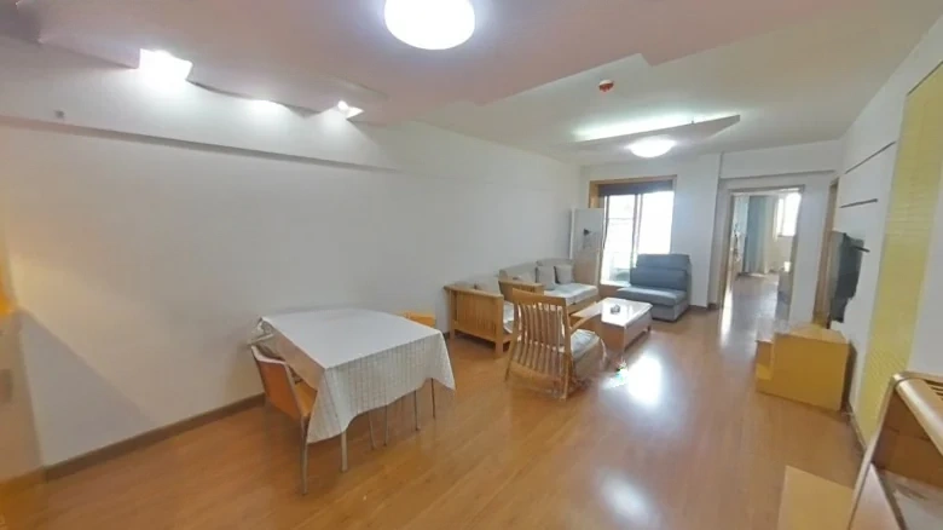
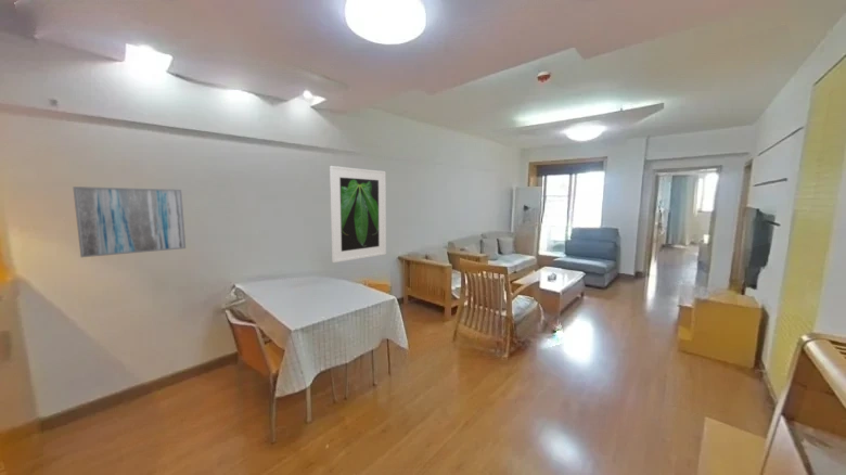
+ wall art (134, 220)
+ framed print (360, 214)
